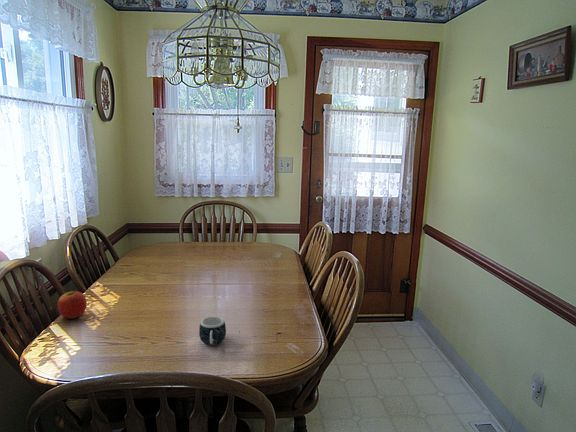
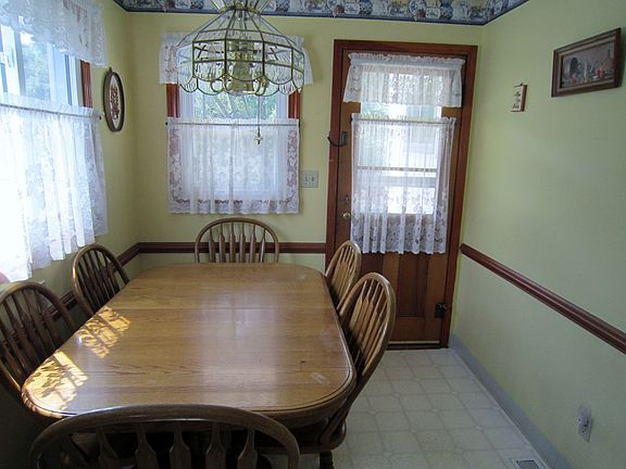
- mug (212, 332)
- apple (72, 303)
